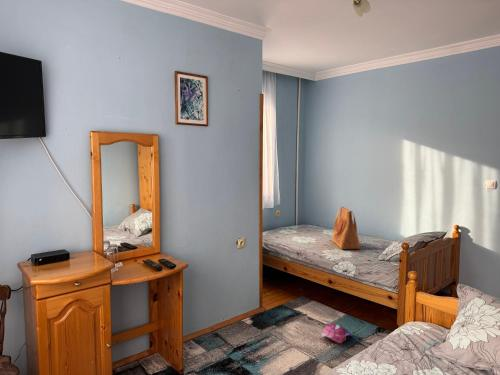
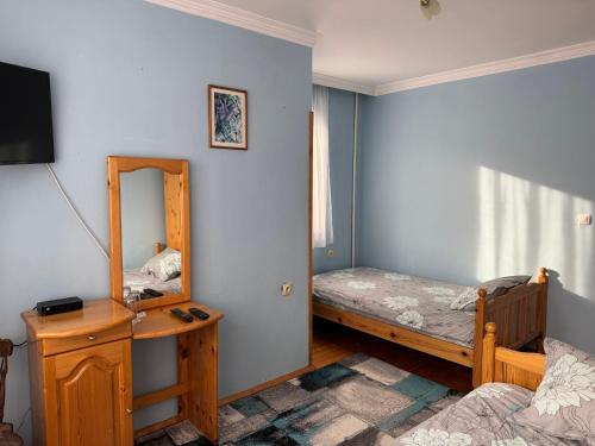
- plush toy (337, 331)
- tote bag (345, 227)
